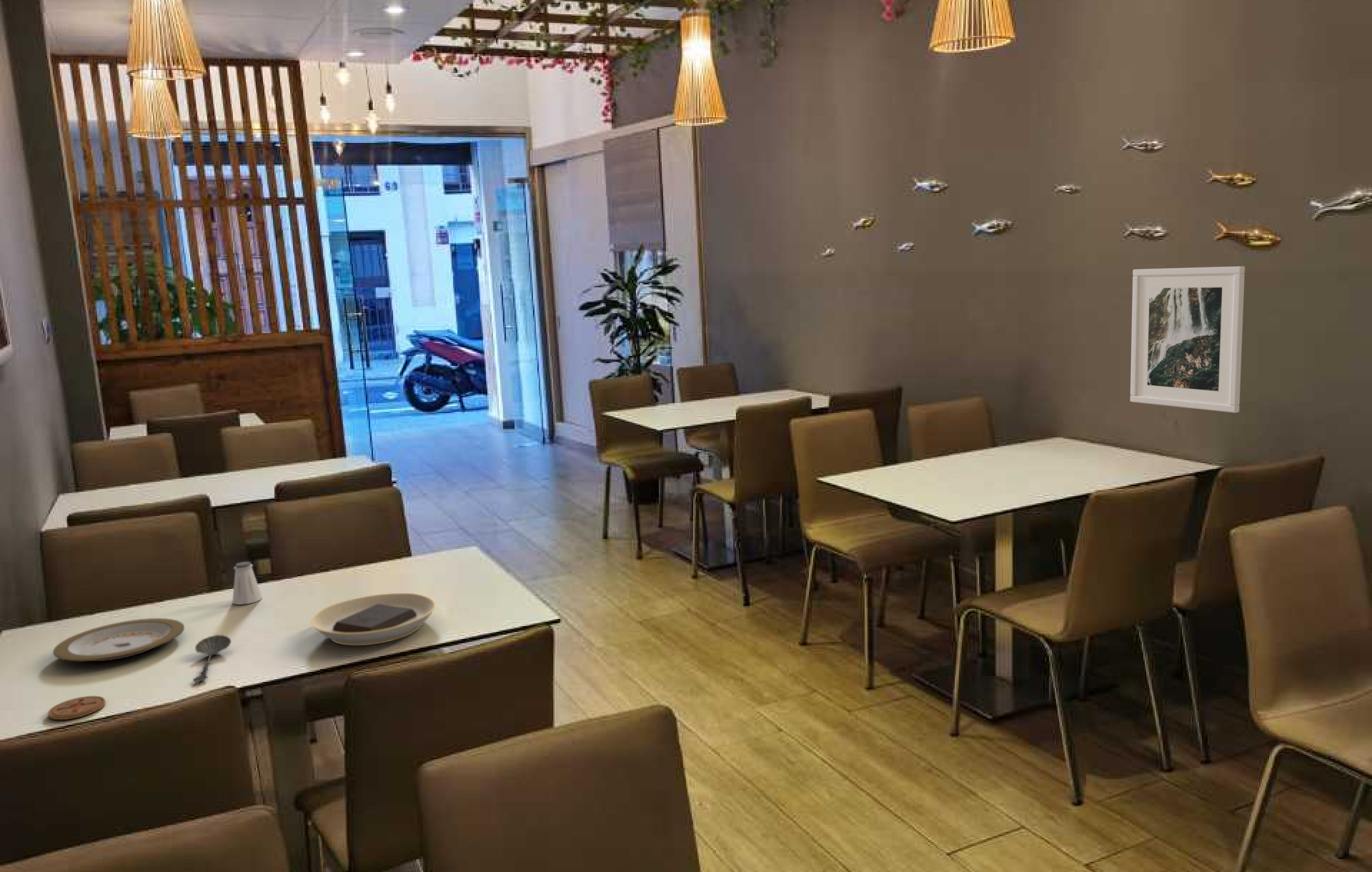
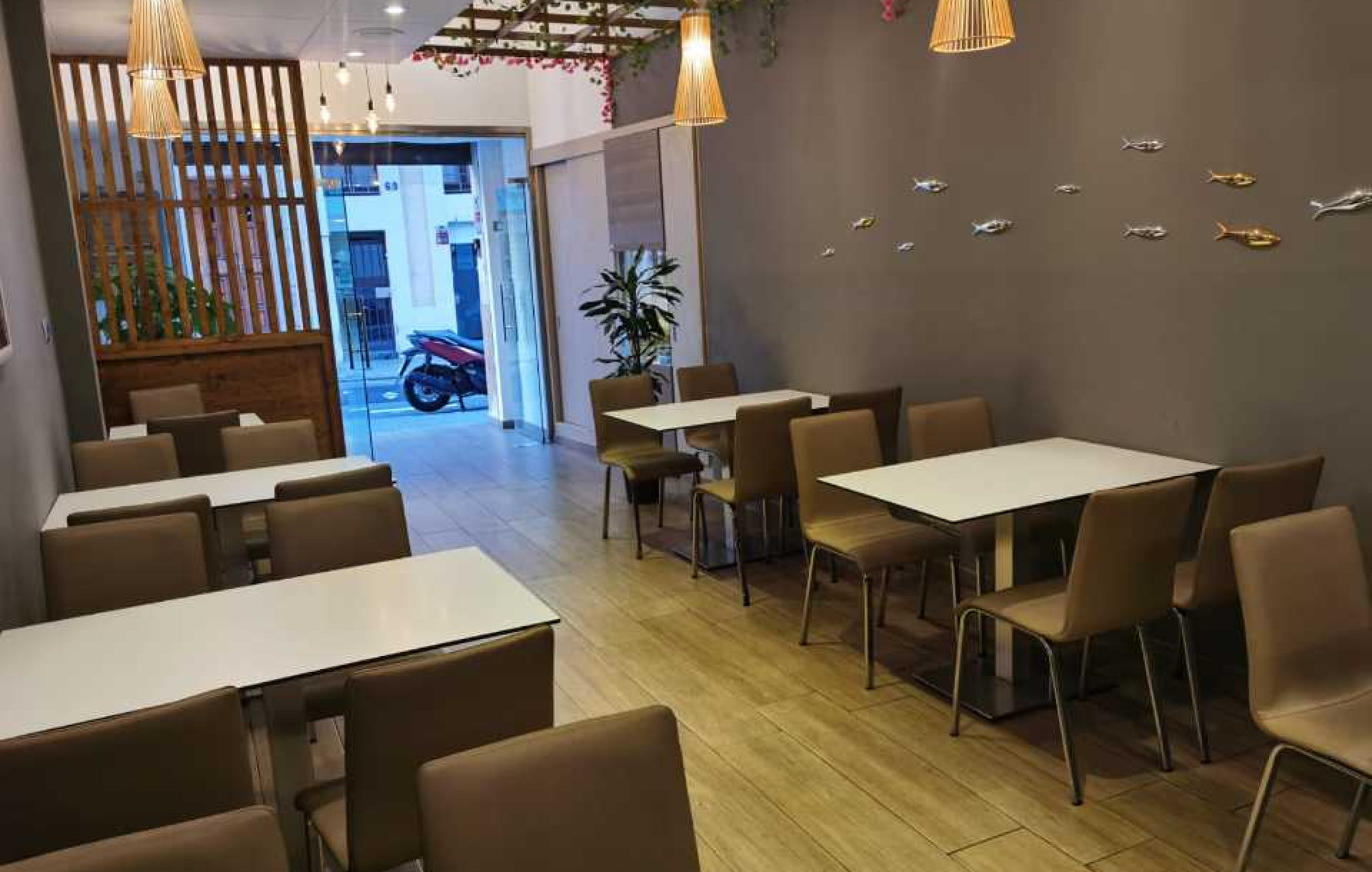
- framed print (1184, 338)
- saltshaker (245, 582)
- plate (375, 620)
- spoon (208, 658)
- plate (121, 642)
- coaster (76, 708)
